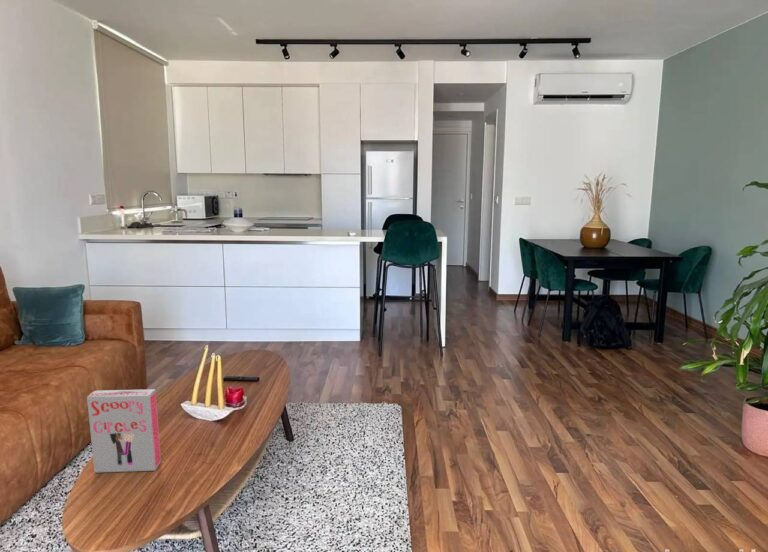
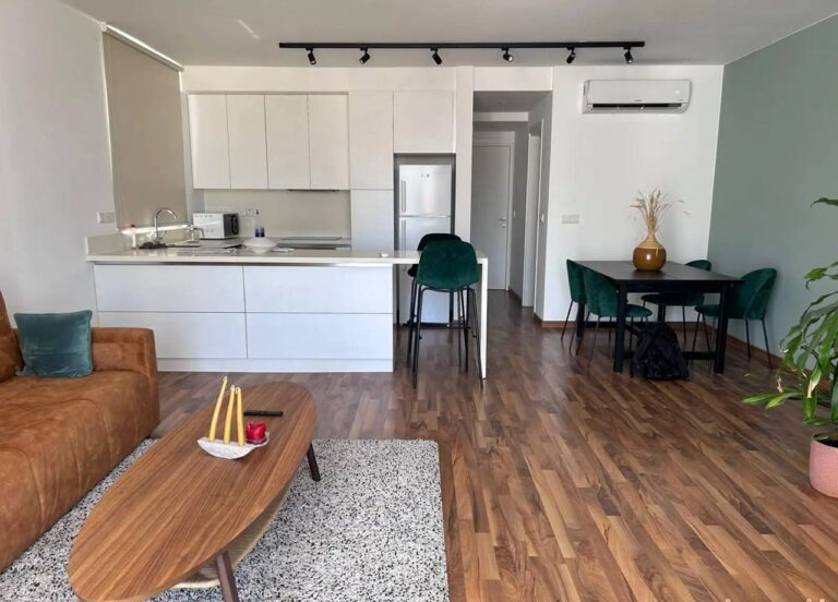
- board game (125, 430)
